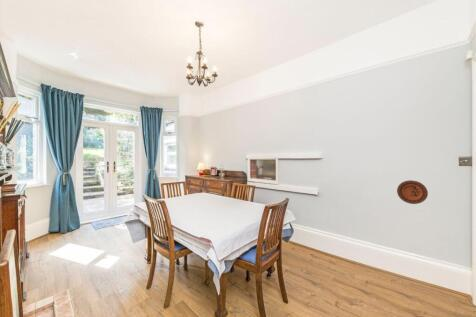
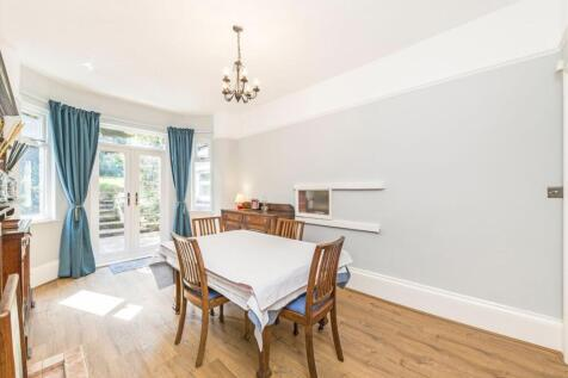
- decorative plate (411, 192)
